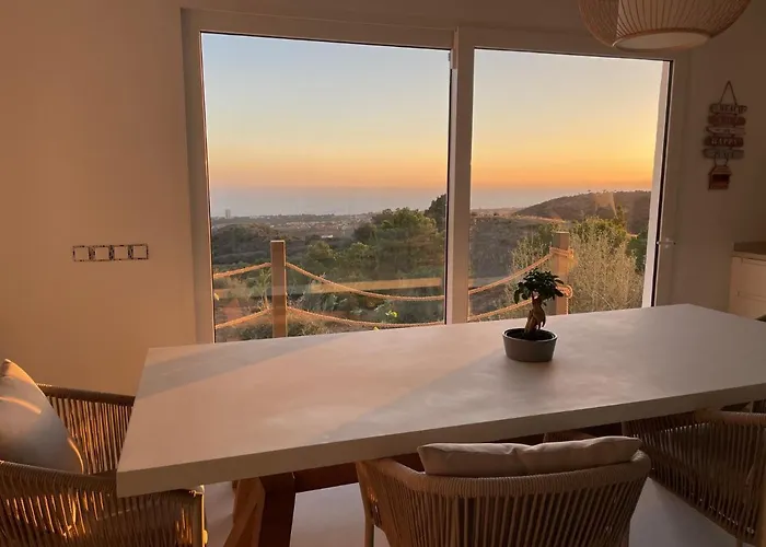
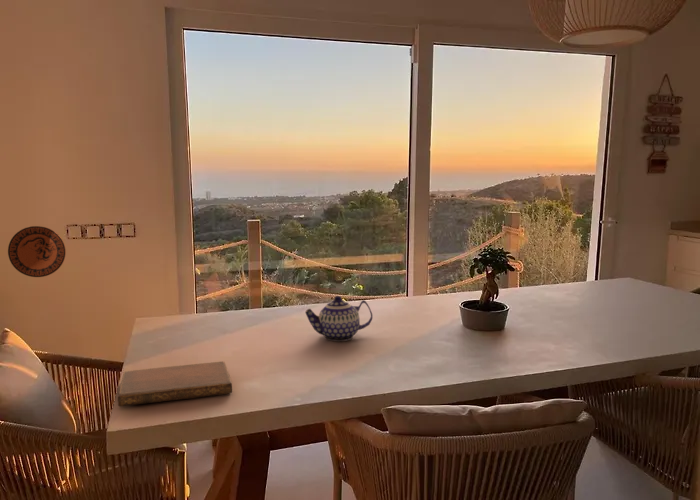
+ decorative plate (37, 251)
+ notebook (176, 382)
+ teapot (339, 316)
